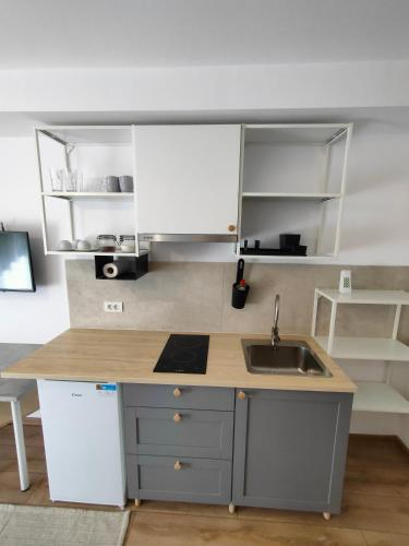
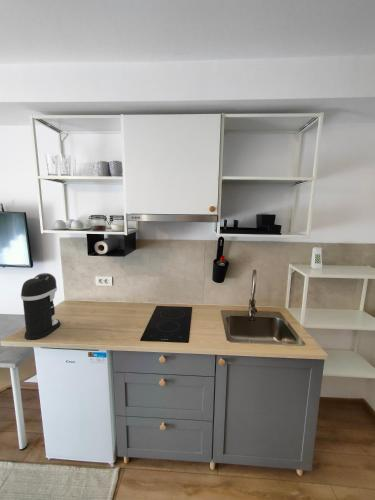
+ coffee maker (41, 303)
